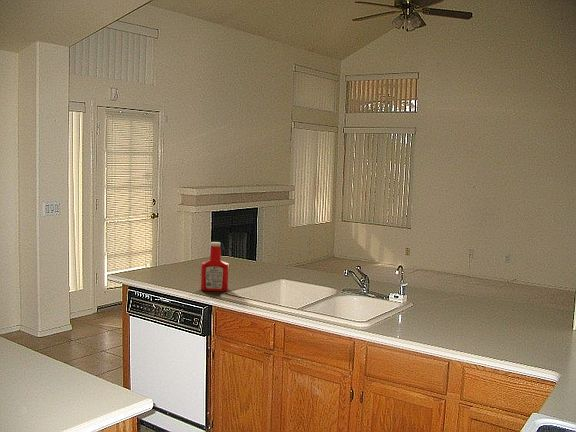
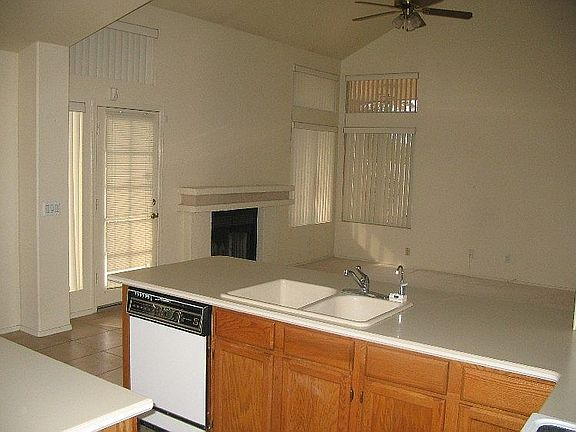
- soap bottle (215, 266)
